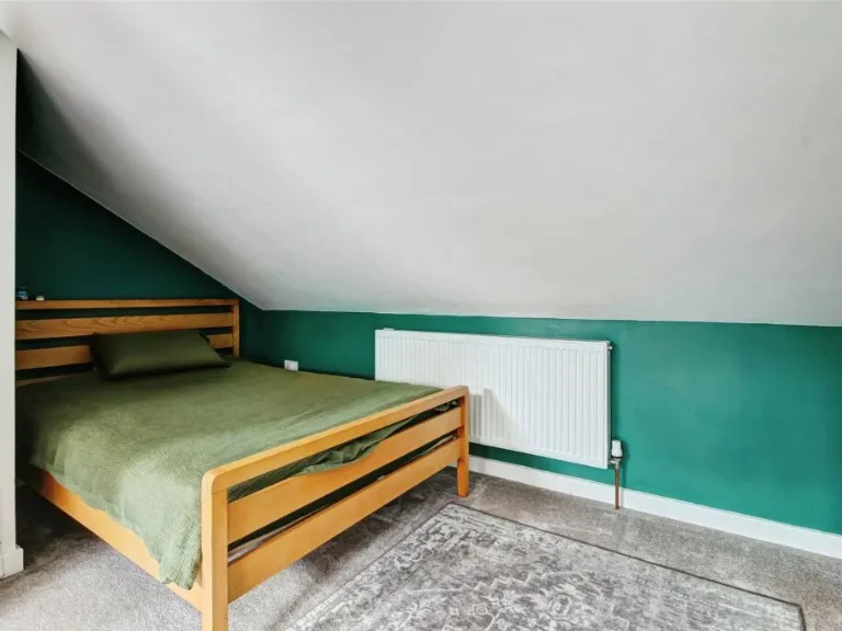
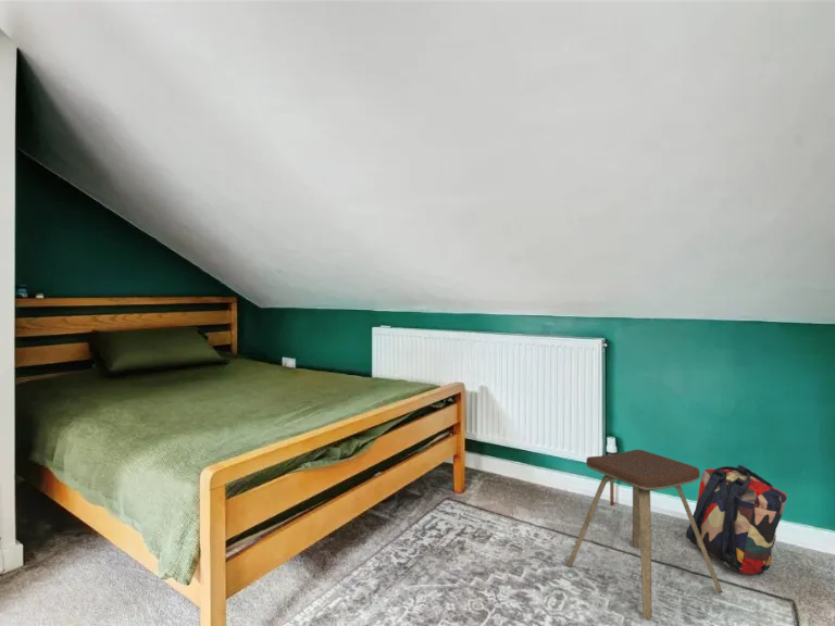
+ music stool (640, 521)
+ backpack (733, 513)
